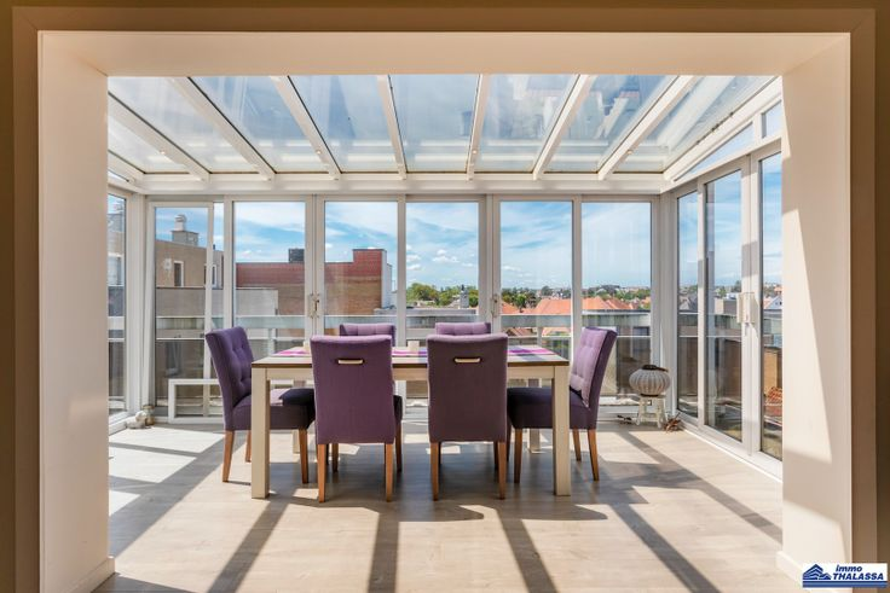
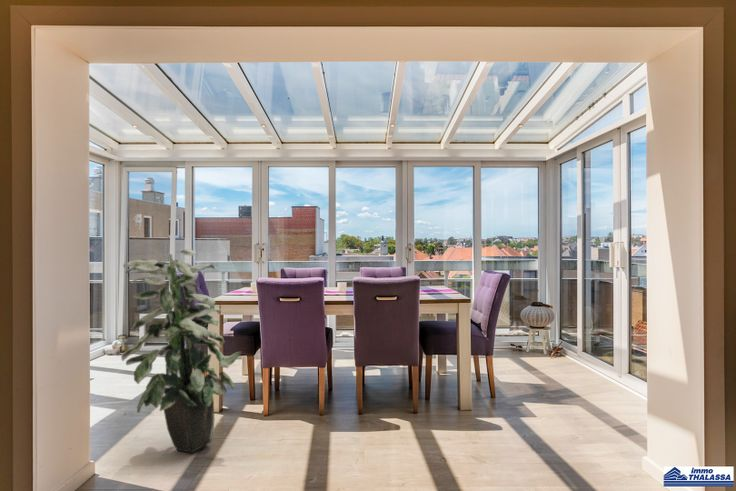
+ indoor plant (181, 348)
